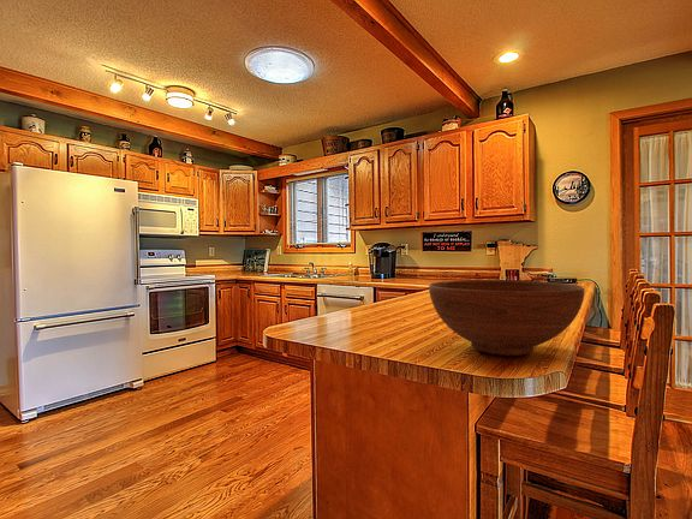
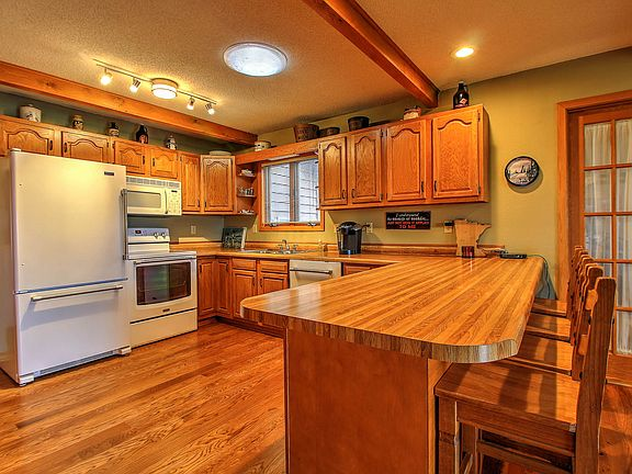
- fruit bowl (501, 317)
